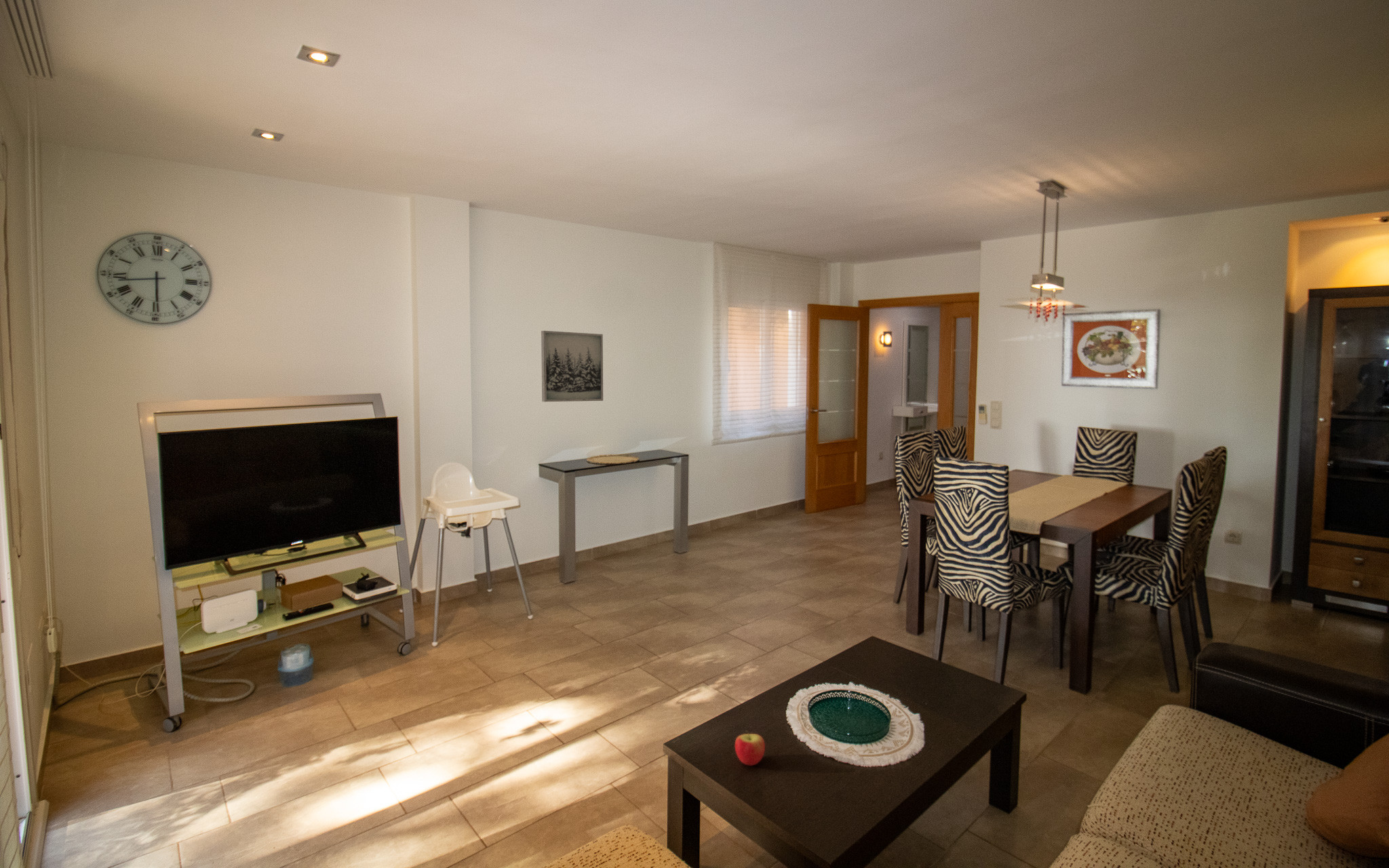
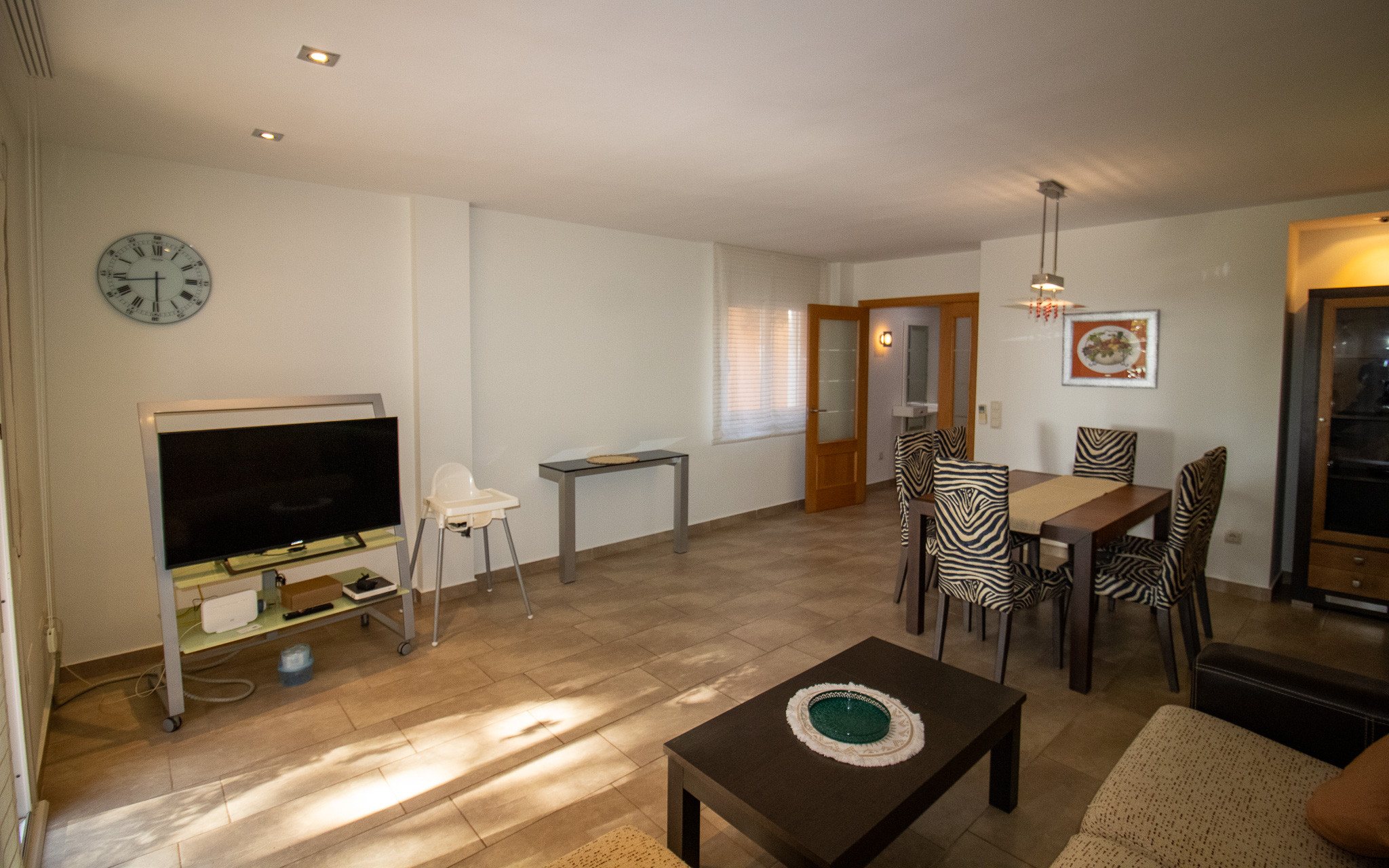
- apple (749, 745)
- wall art (573, 367)
